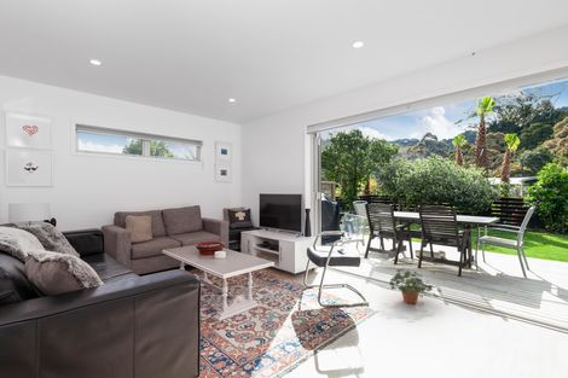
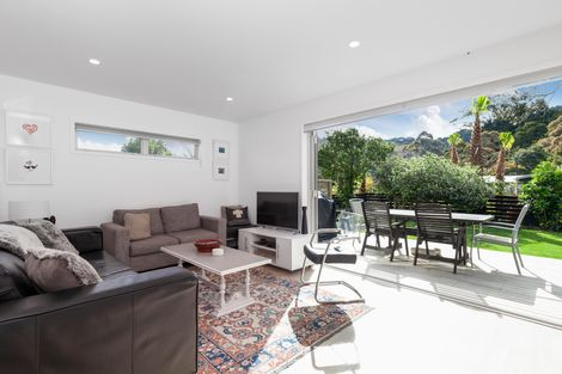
- potted plant (413, 289)
